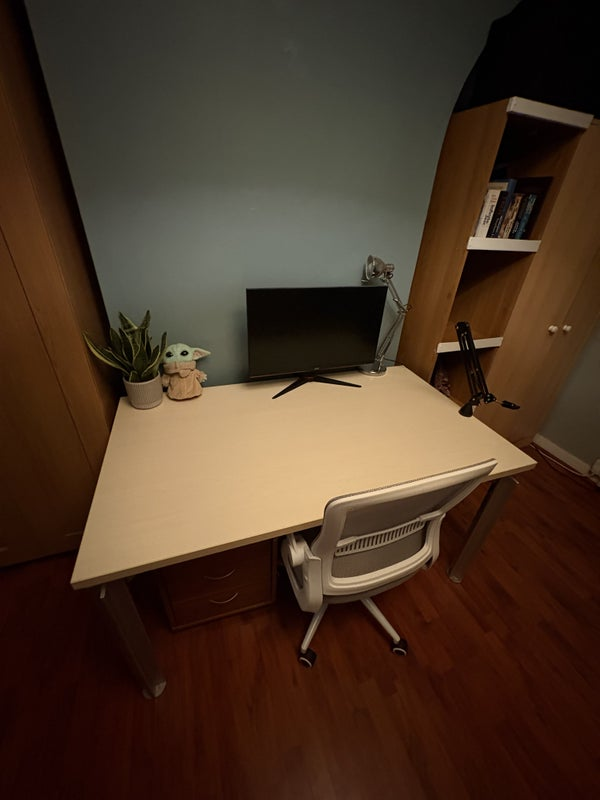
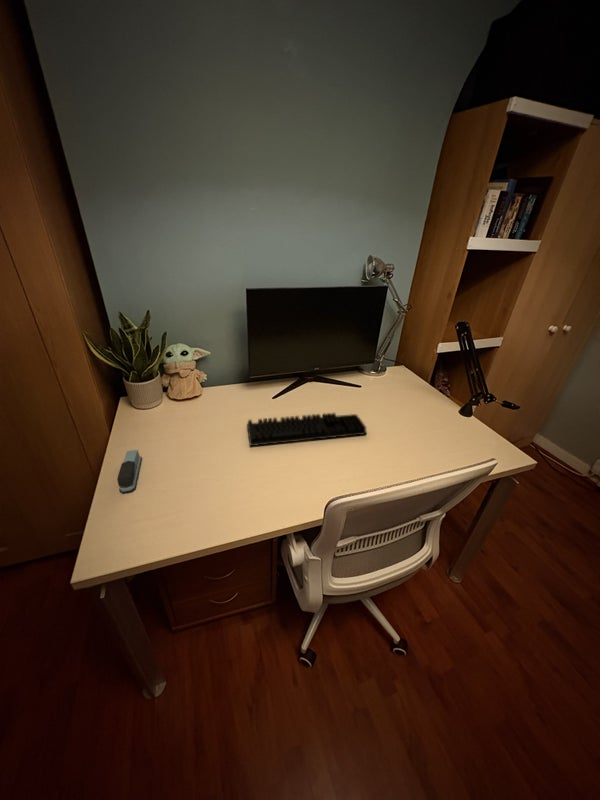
+ stapler (129, 468)
+ keyboard (306, 427)
